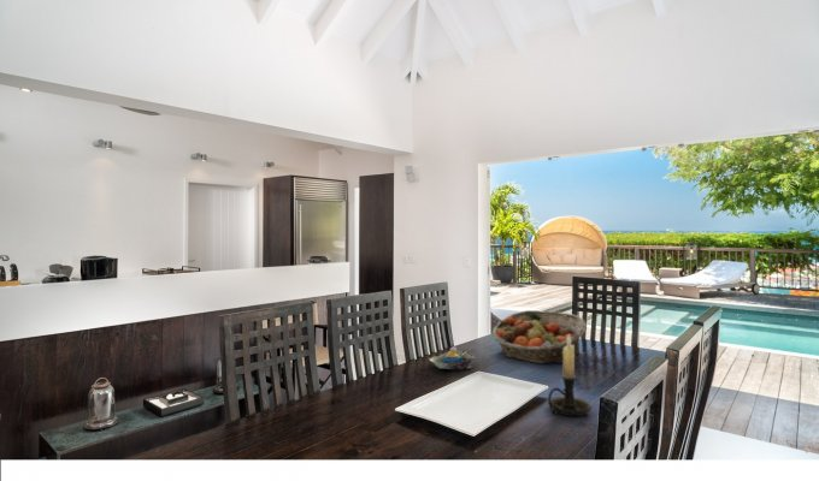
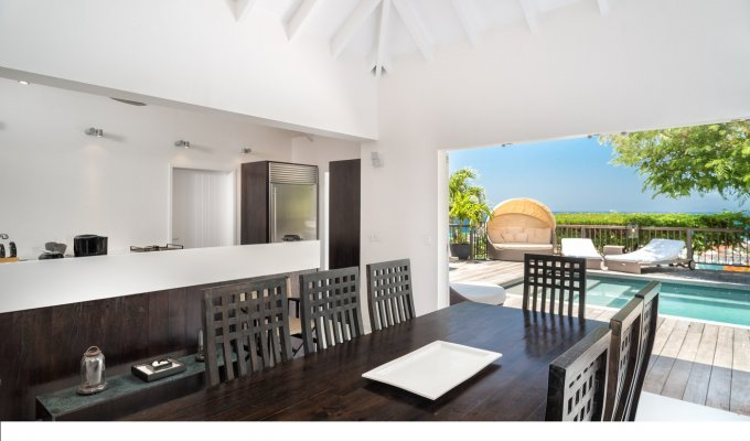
- decorative bowl (455, 355)
- candle holder (565, 373)
- fruit basket (537, 334)
